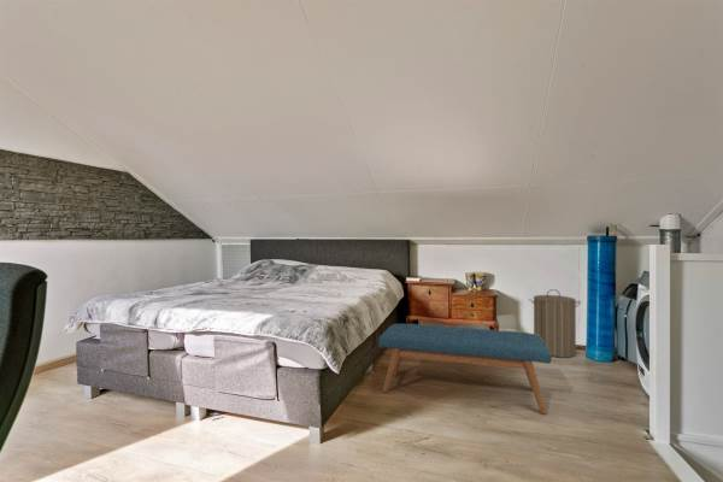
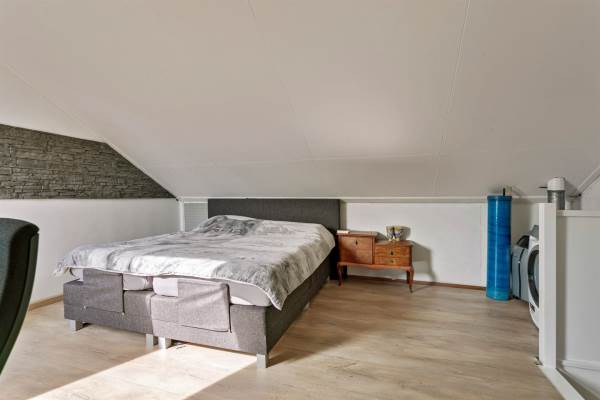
- laundry hamper (553, 319)
- bench (459, 362)
